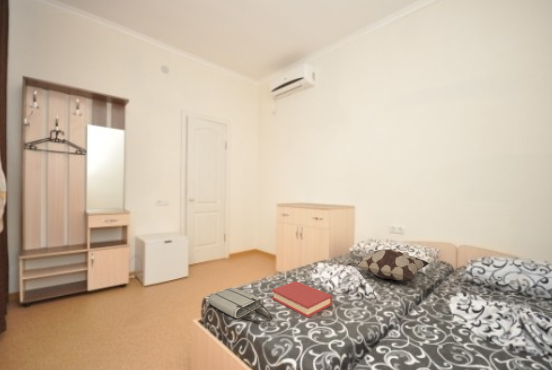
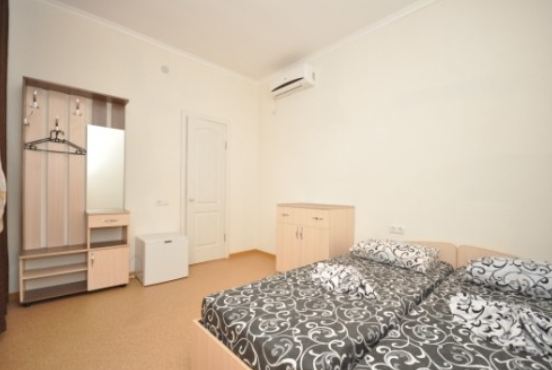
- decorative pillow (388, 263)
- hardback book (301, 297)
- tote bag (243, 305)
